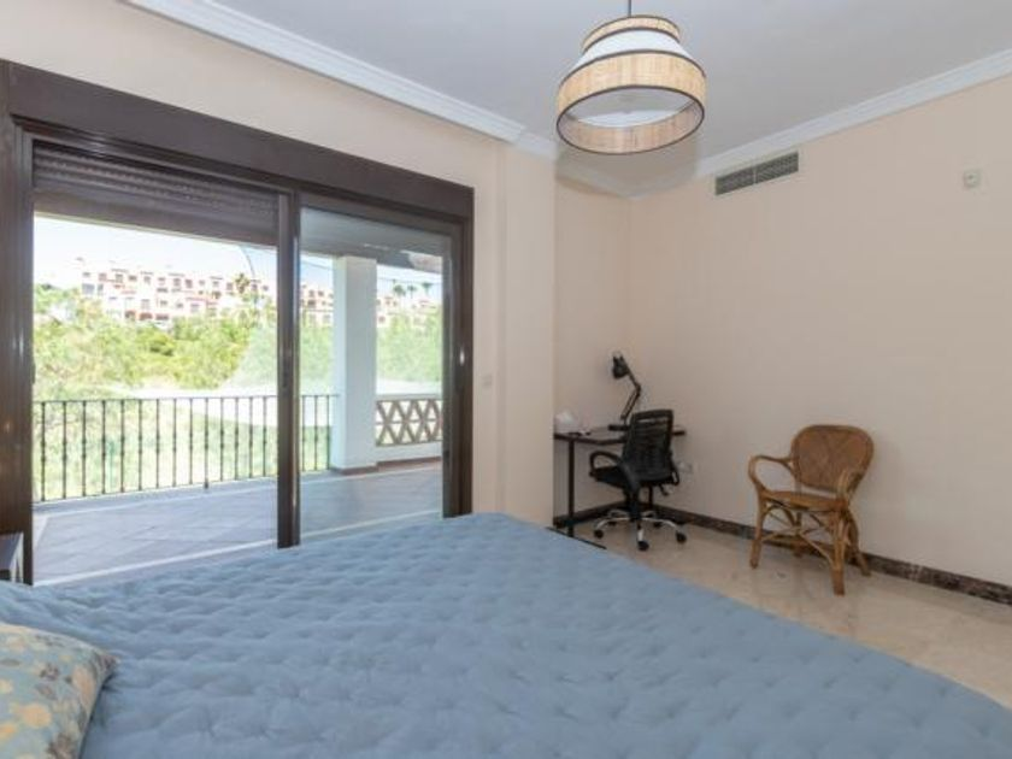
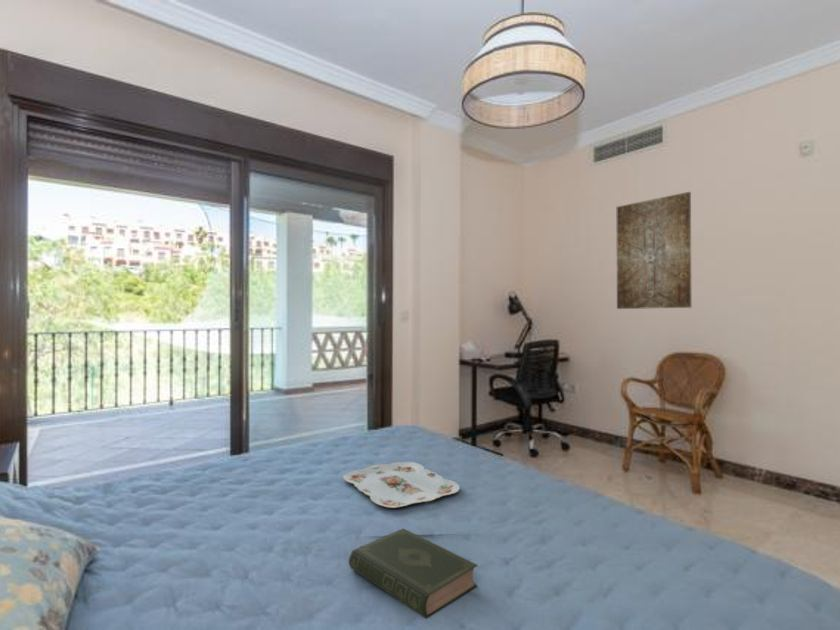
+ book (411, 568)
+ wall art (651, 254)
+ serving tray (399, 482)
